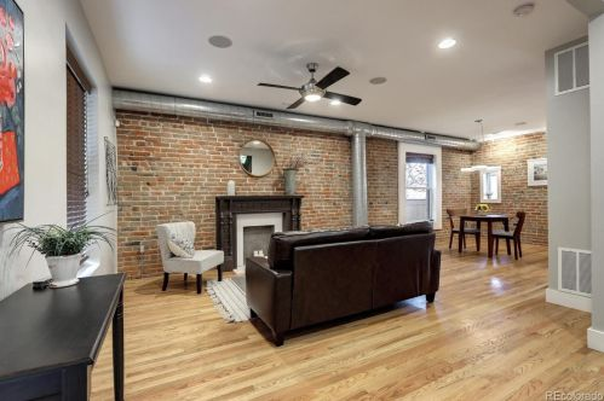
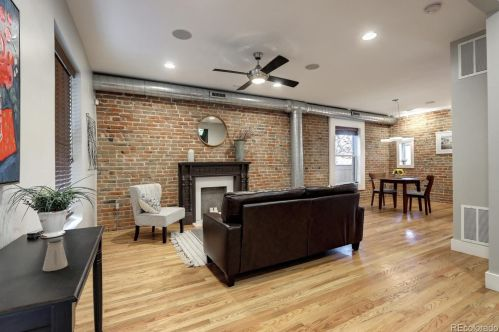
+ saltshaker (55, 253)
